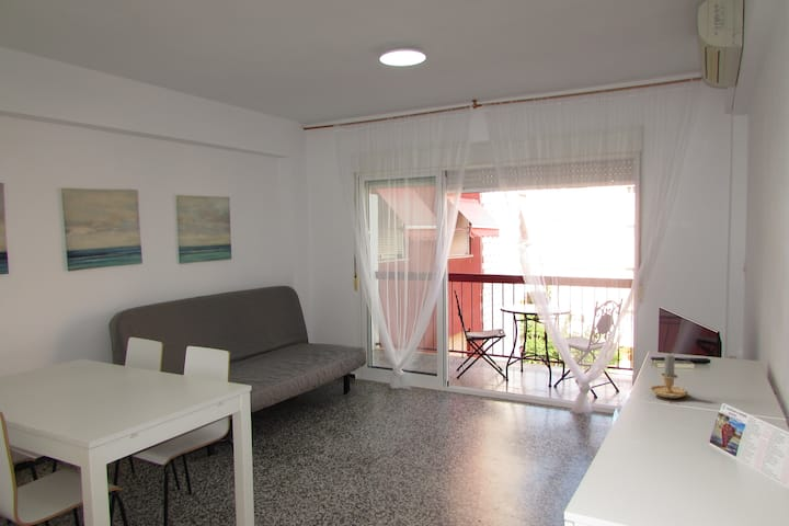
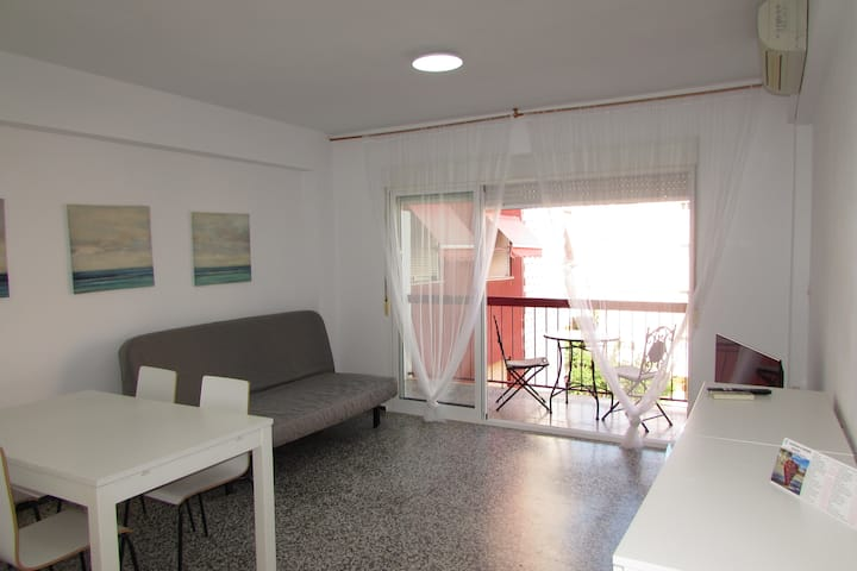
- candle (667, 375)
